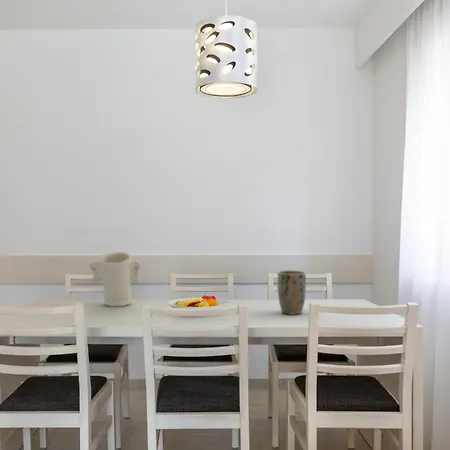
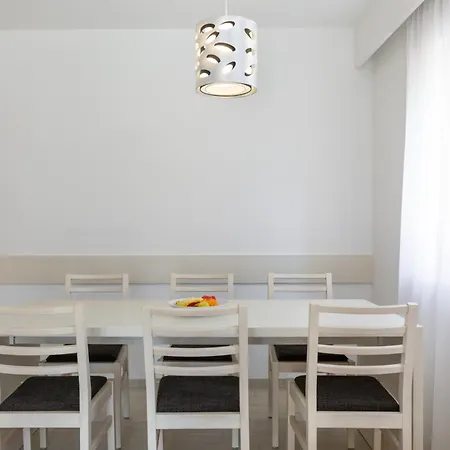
- plant pot (291, 292)
- decorative vase (116, 279)
